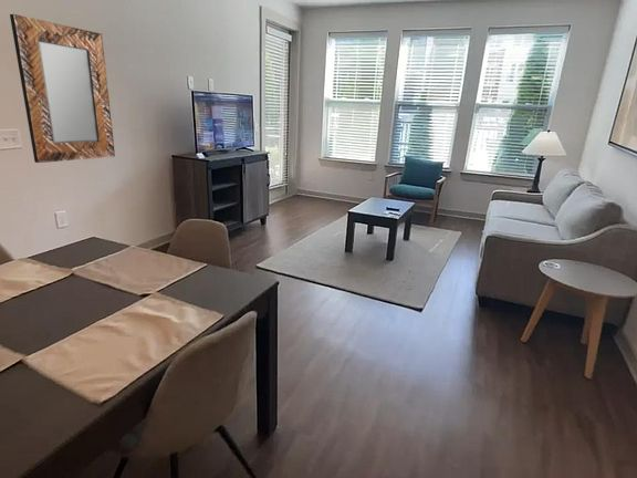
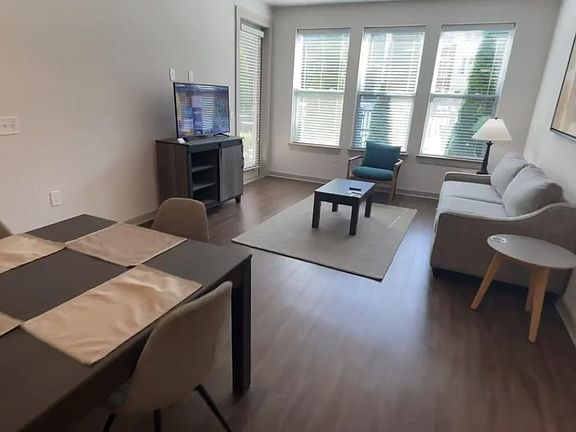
- home mirror (70, 95)
